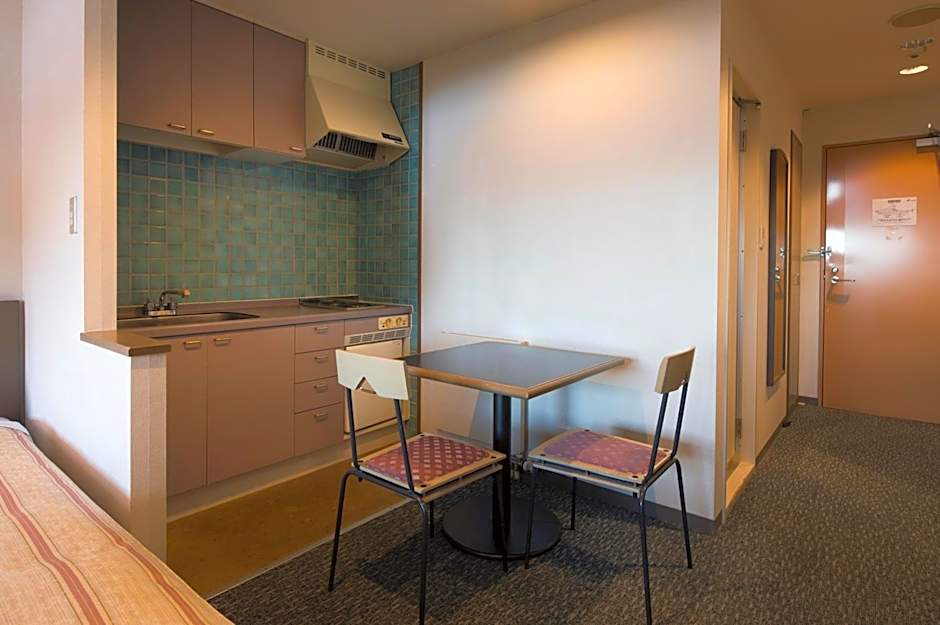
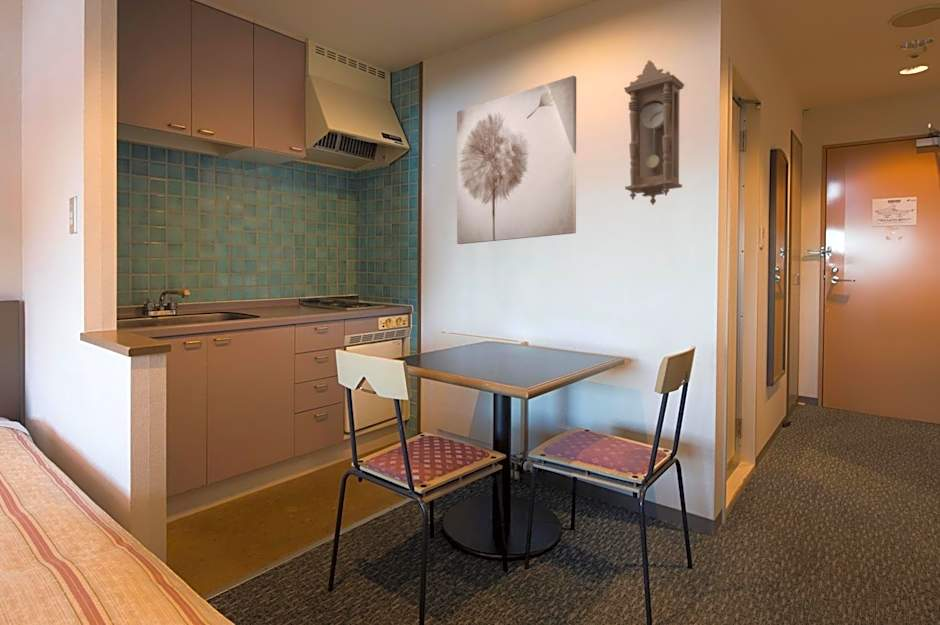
+ wall art (511, 167)
+ pendulum clock (653, 134)
